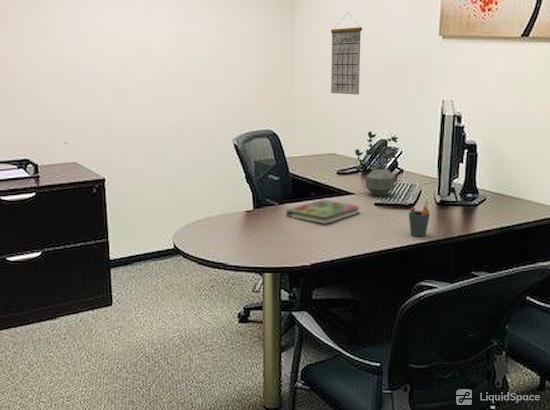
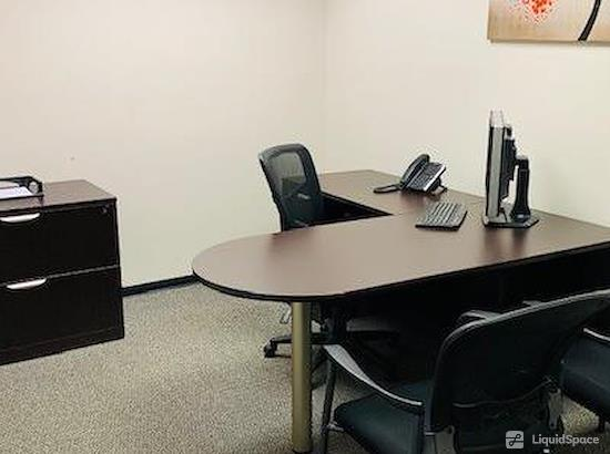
- book (323, 211)
- potted plant (378, 162)
- pen holder (419, 218)
- calendar (345, 53)
